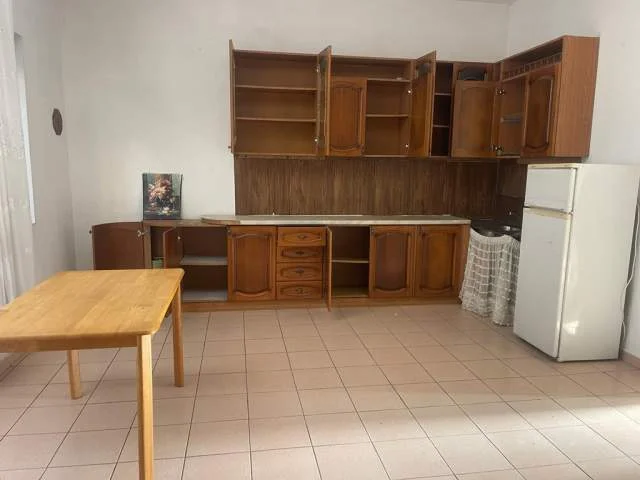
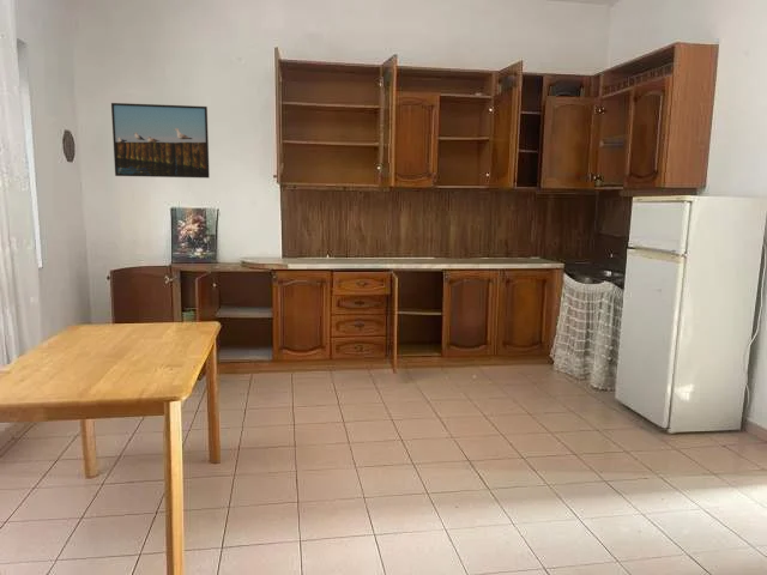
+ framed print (161, 140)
